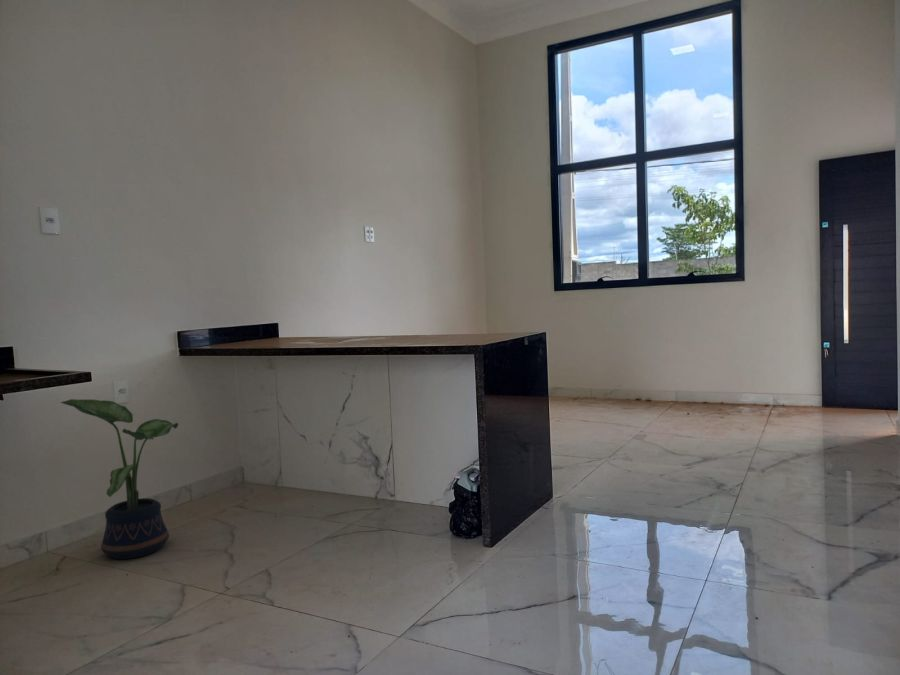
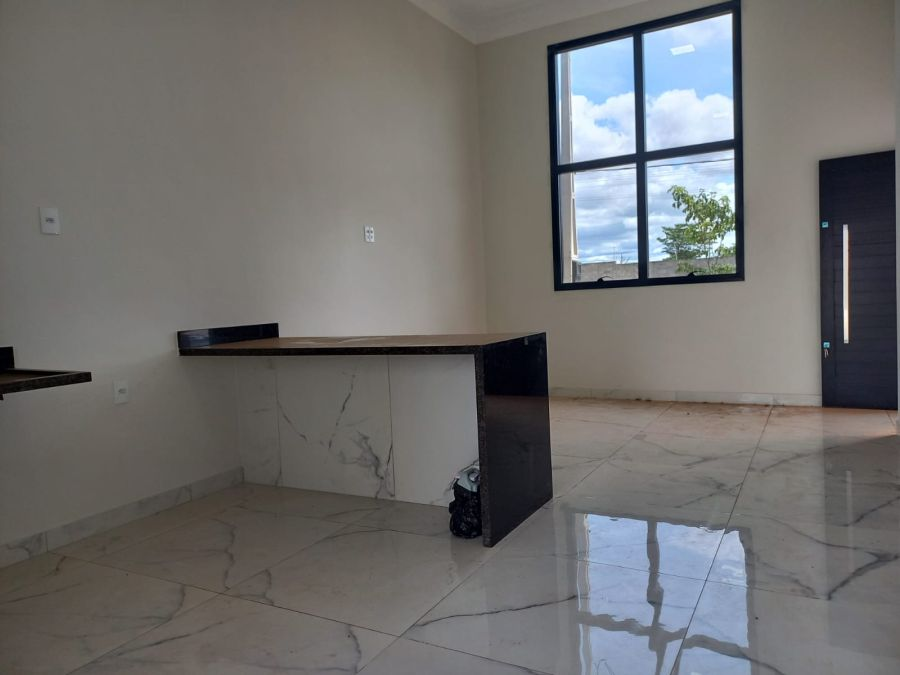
- potted plant (137, 470)
